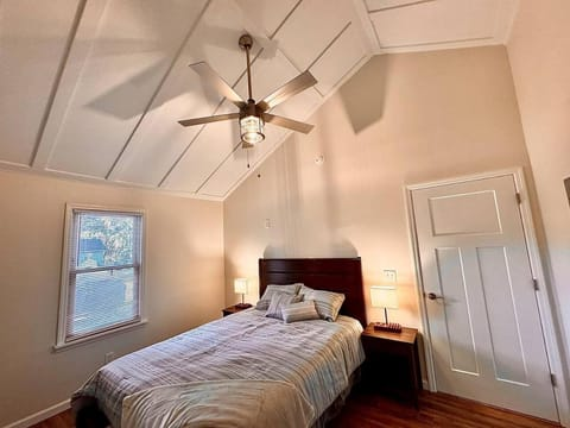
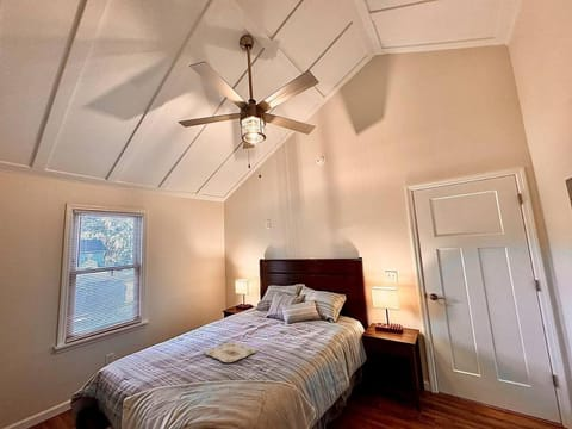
+ serving tray (230, 352)
